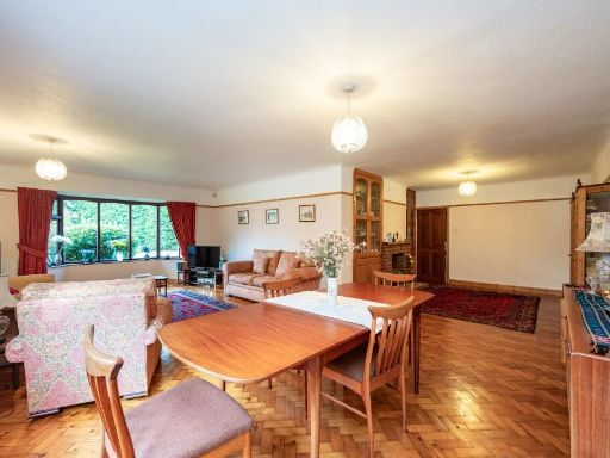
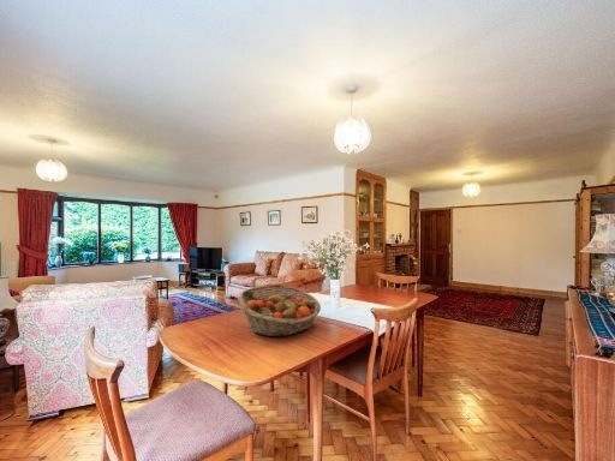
+ fruit basket (280, 307)
